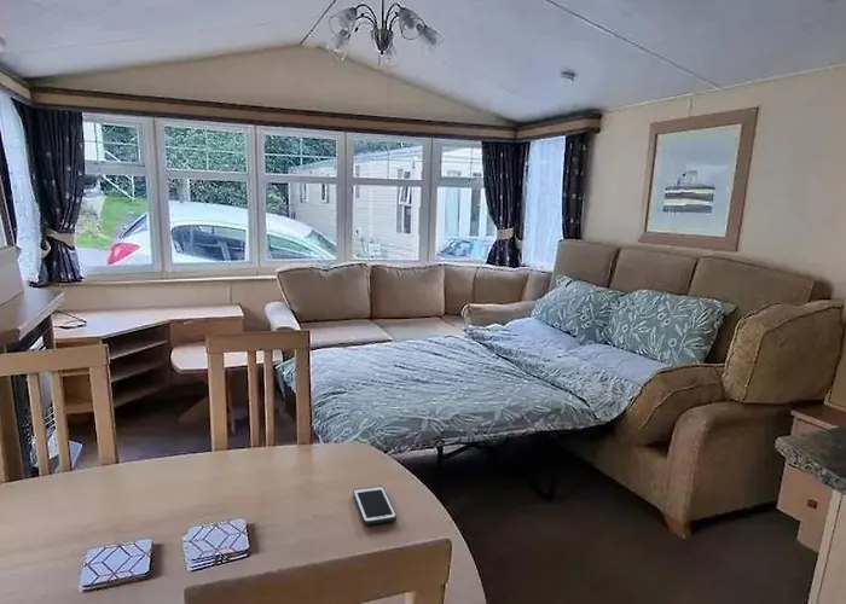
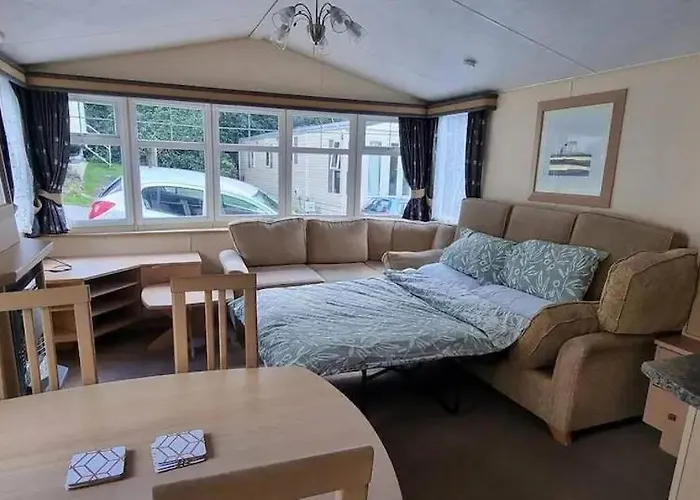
- cell phone (373, 504)
